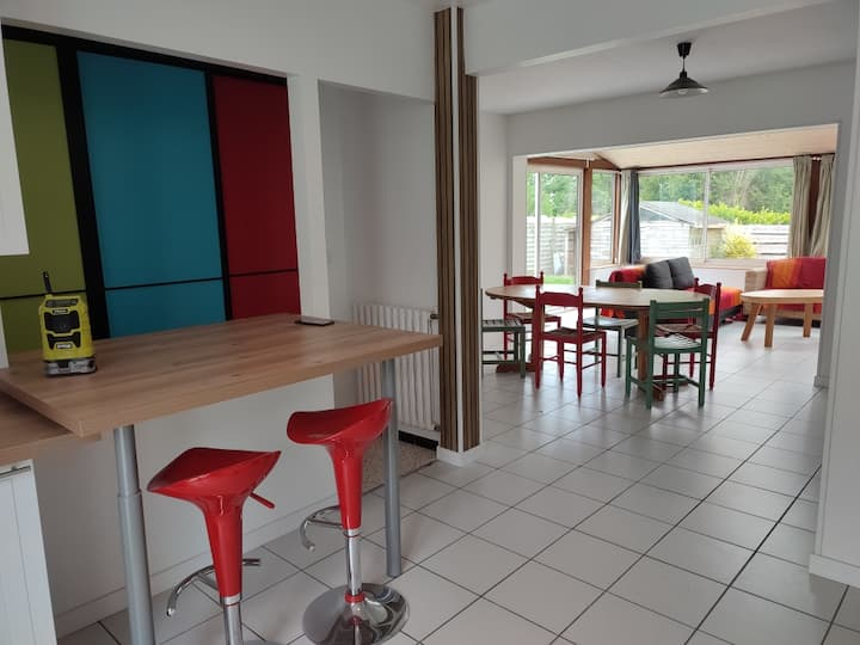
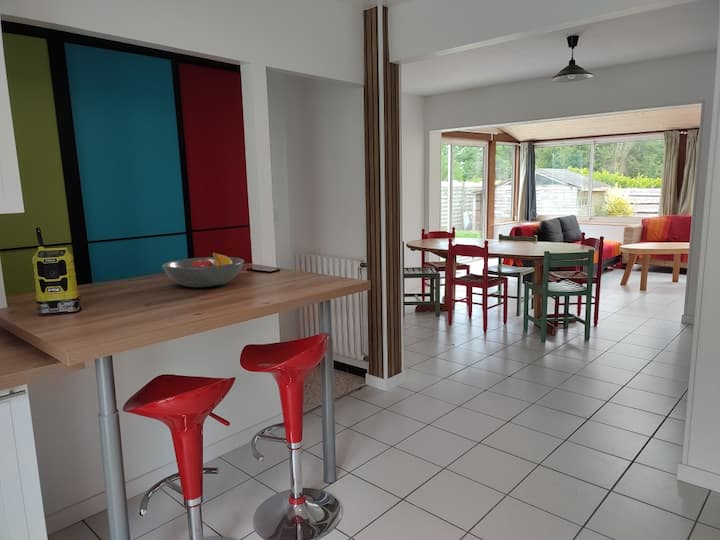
+ fruit bowl (204, 270)
